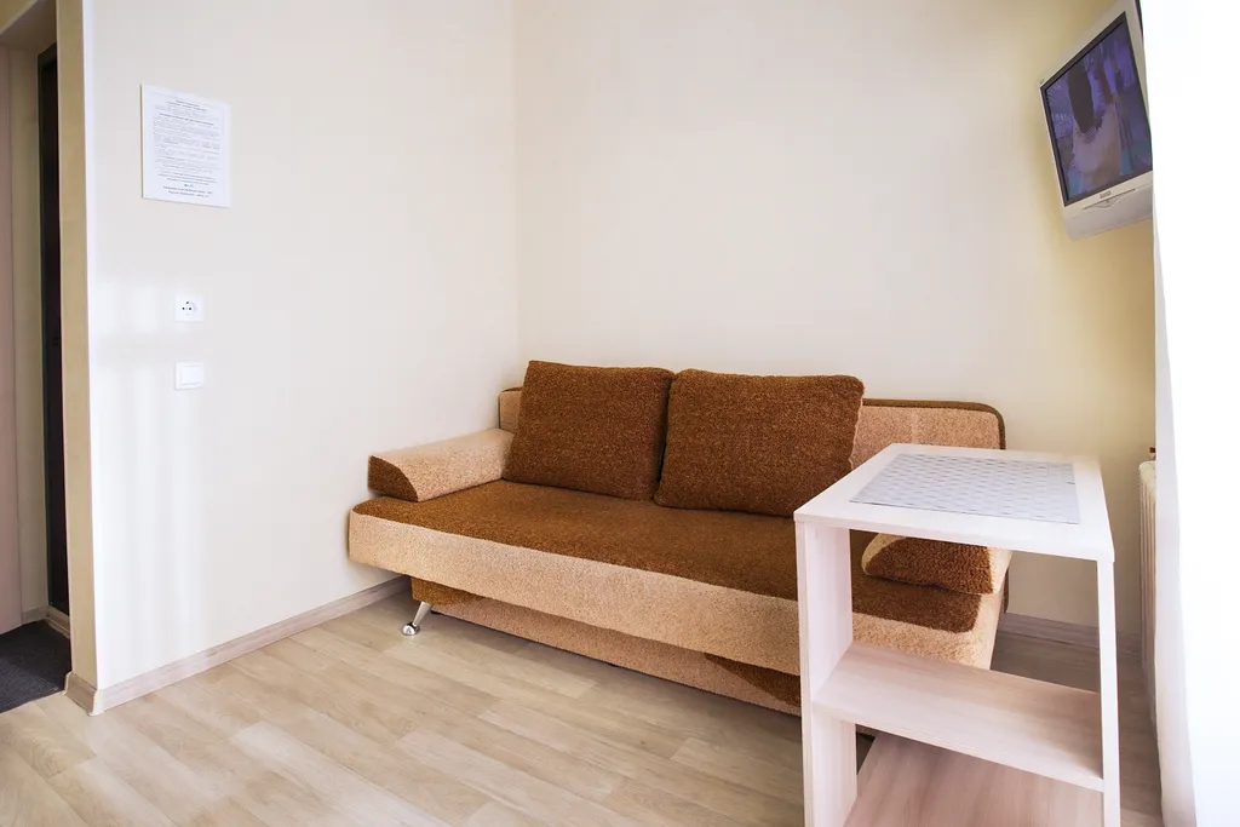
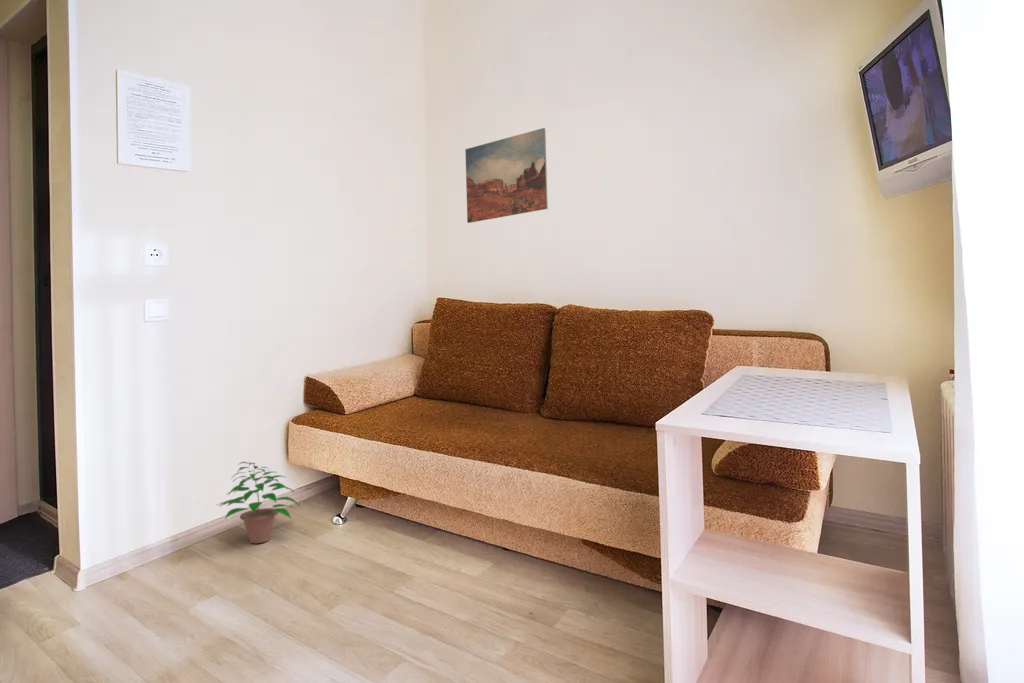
+ wall art (504, 177)
+ potted plant (262, 501)
